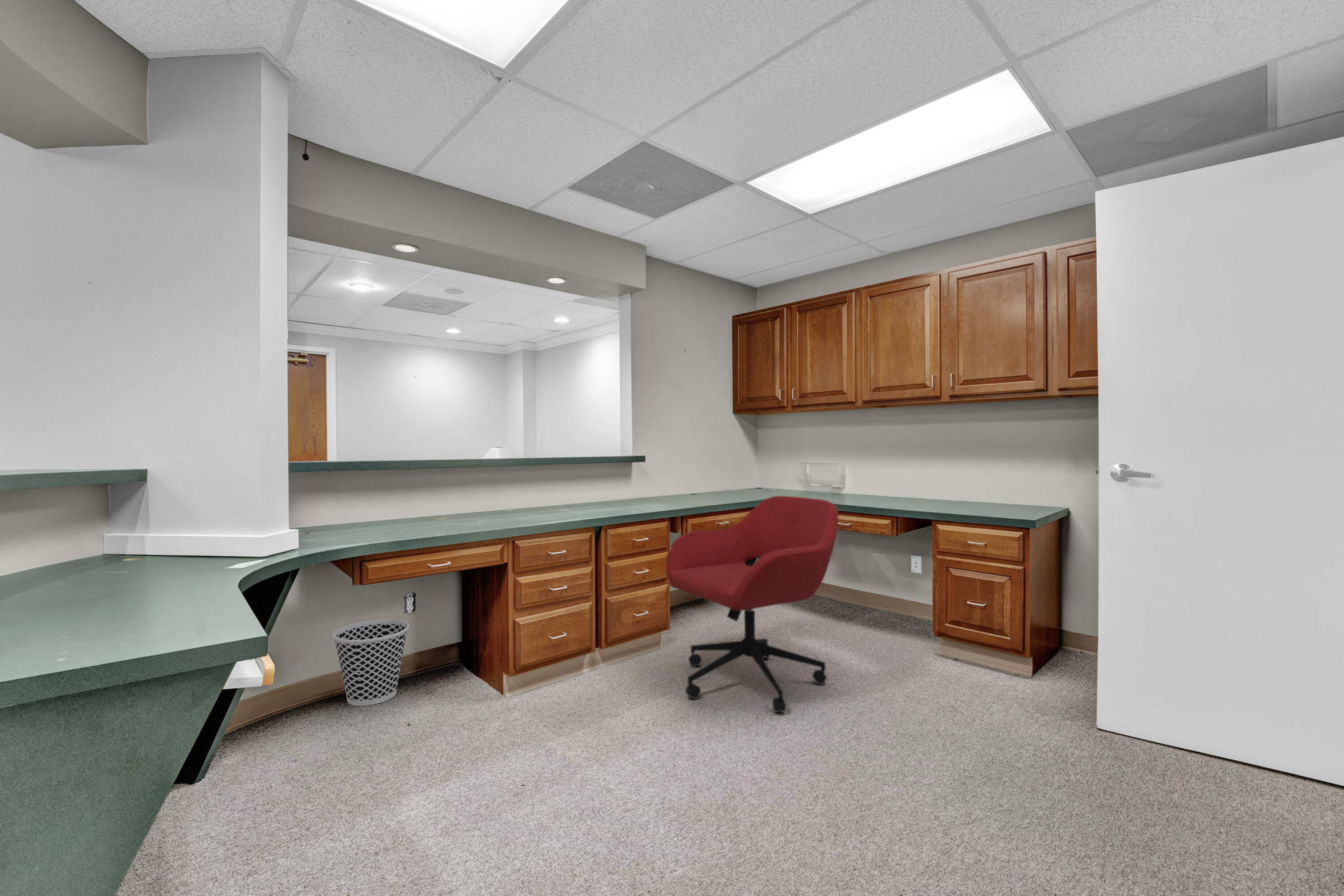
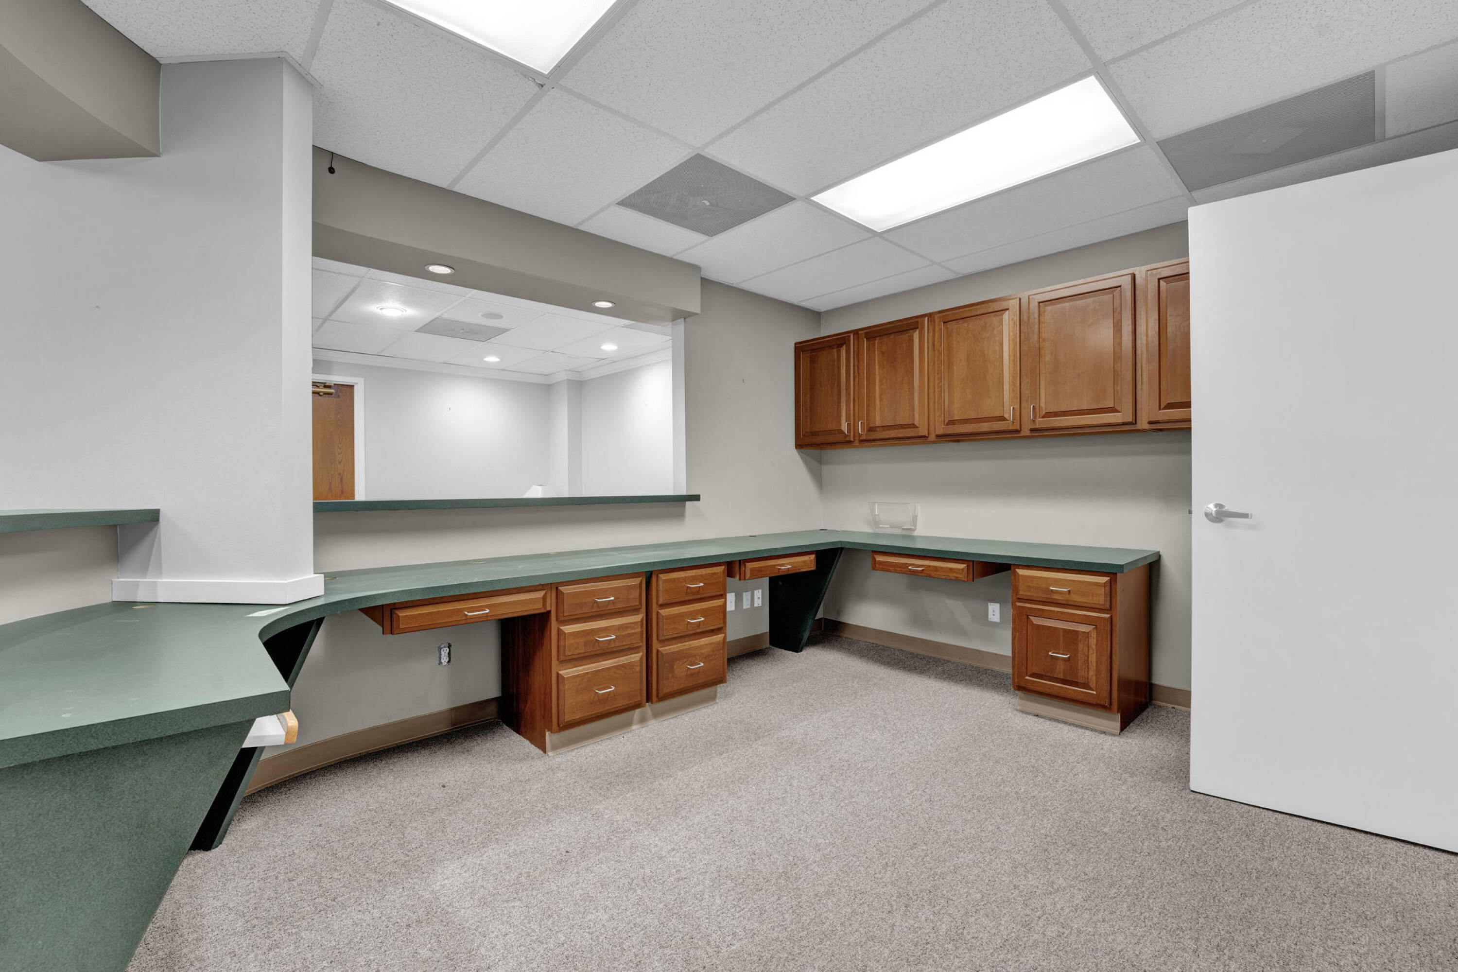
- office chair (753, 591)
- wastebasket (372, 663)
